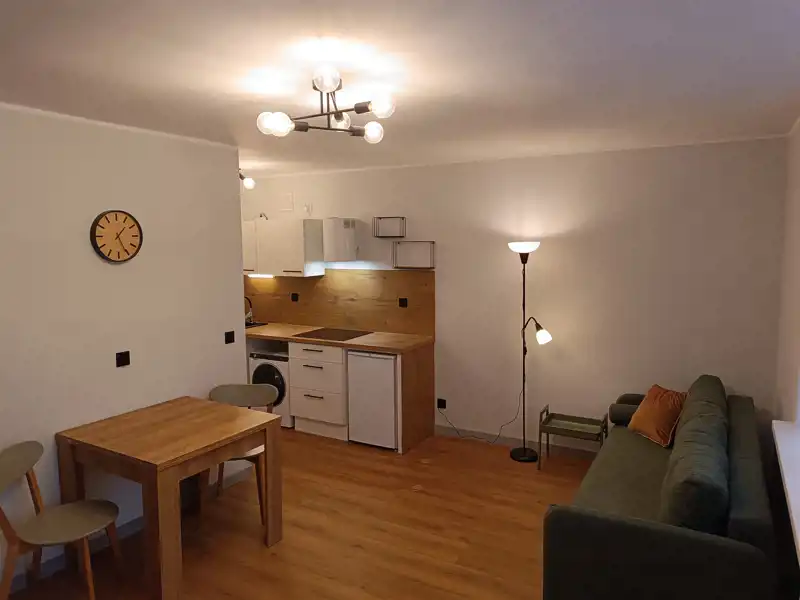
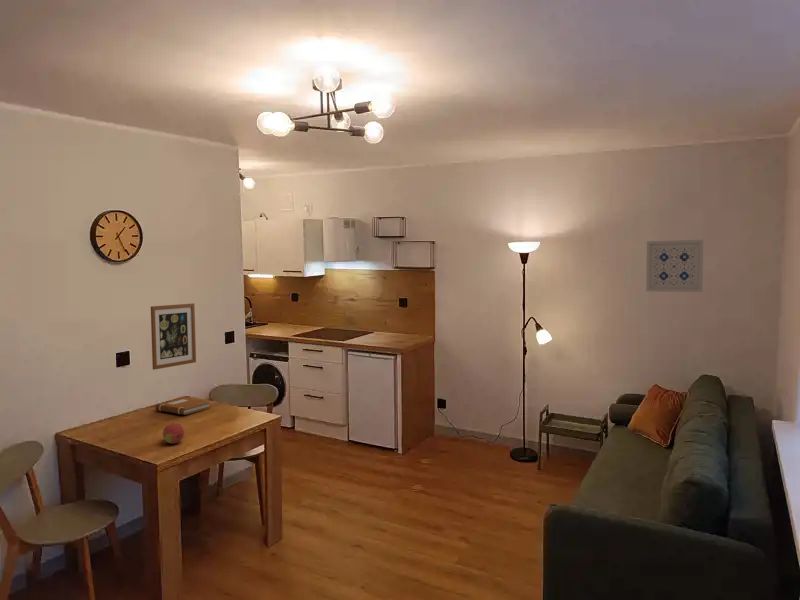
+ fruit (173, 433)
+ wall art (174, 335)
+ wall art (674, 266)
+ notebook (182, 406)
